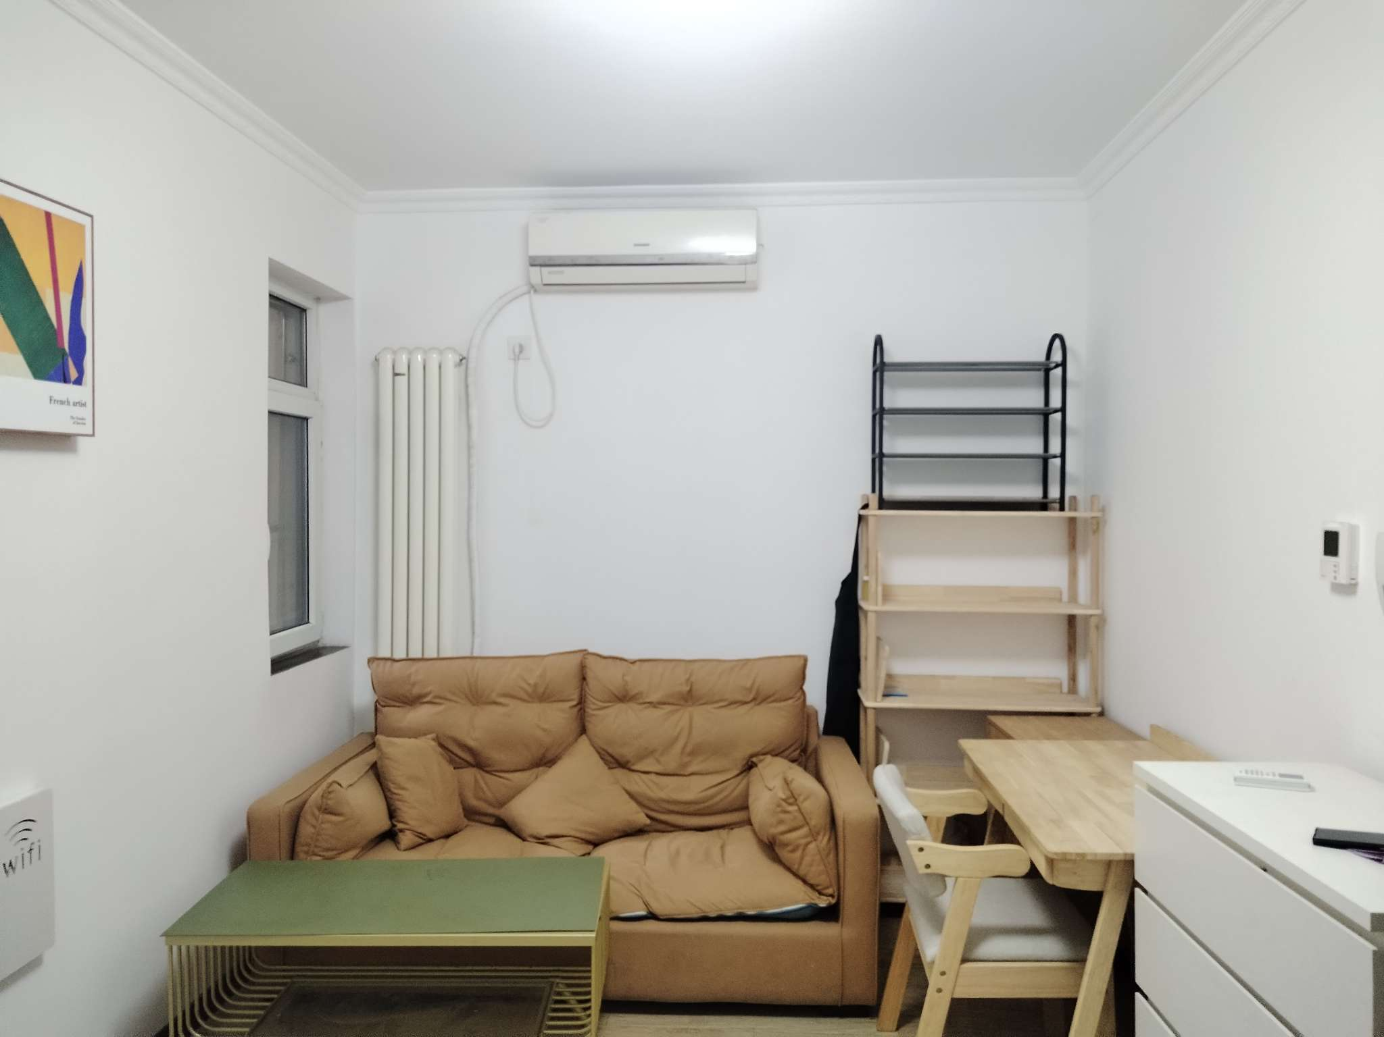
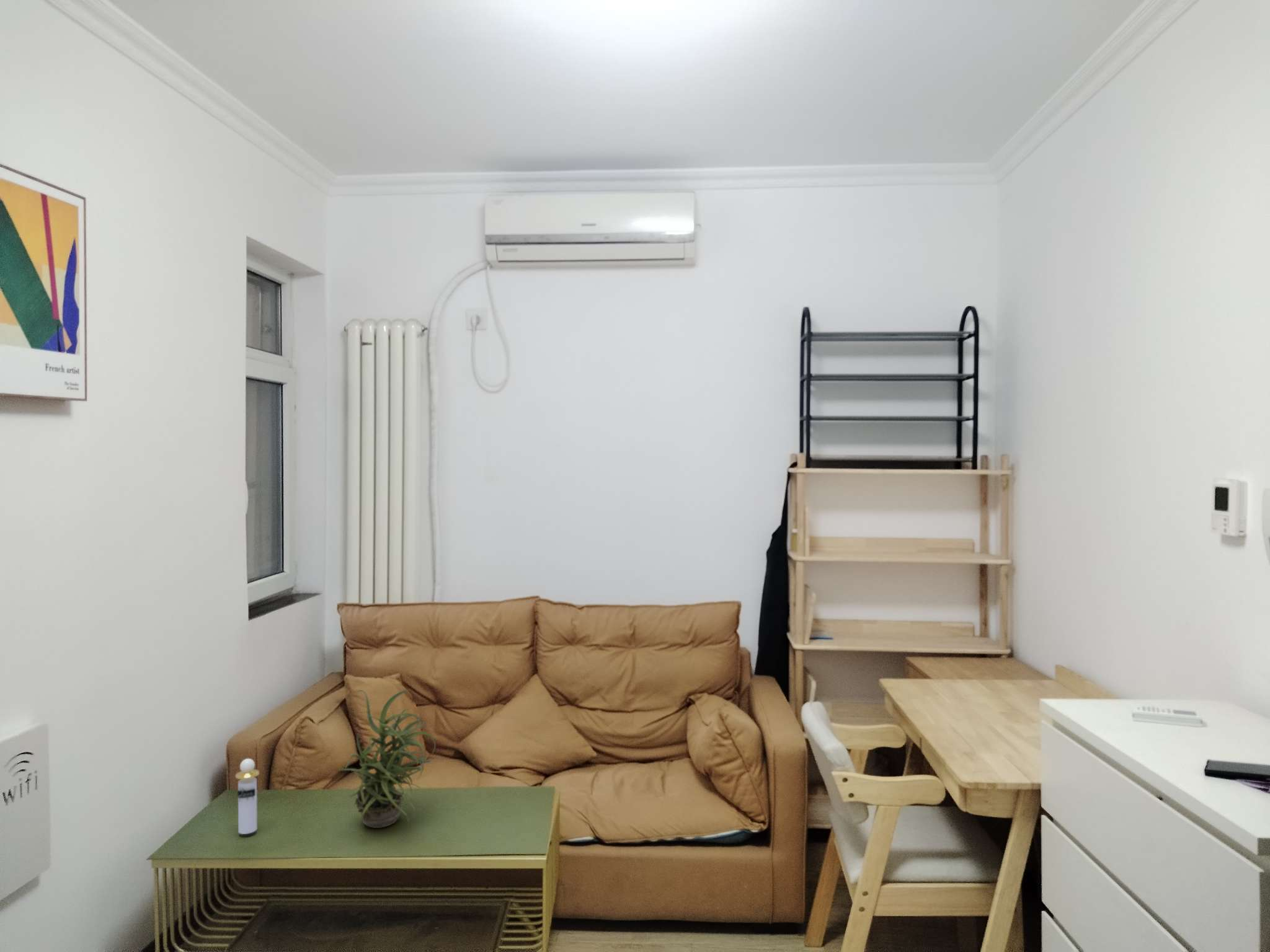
+ perfume bottle (247, 796)
+ potted plant (391, 757)
